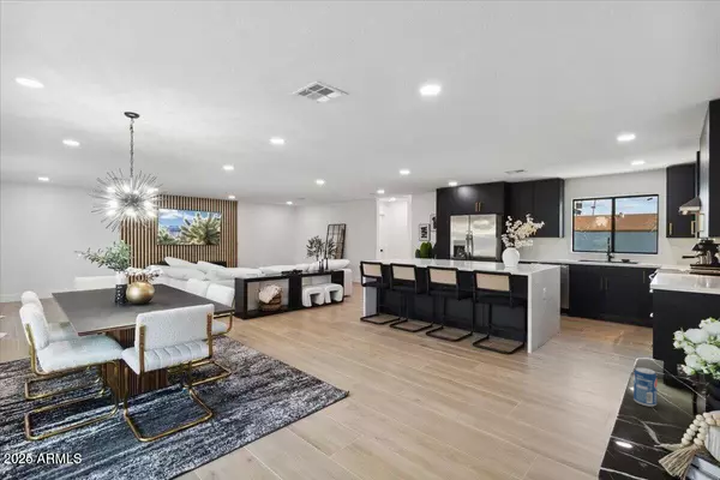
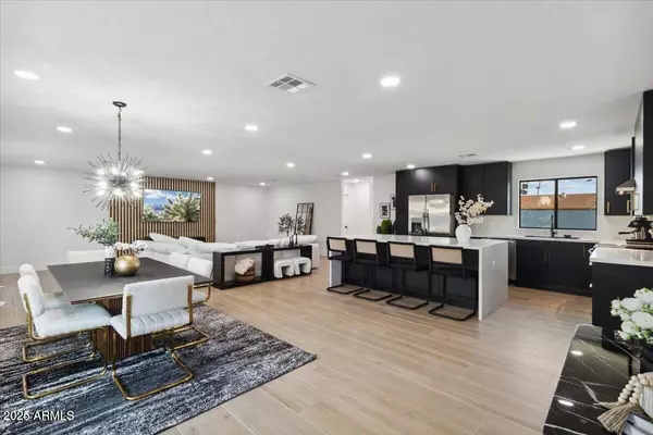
- beverage can (644, 386)
